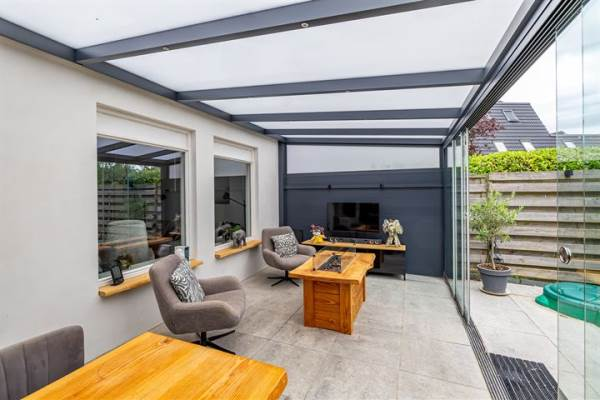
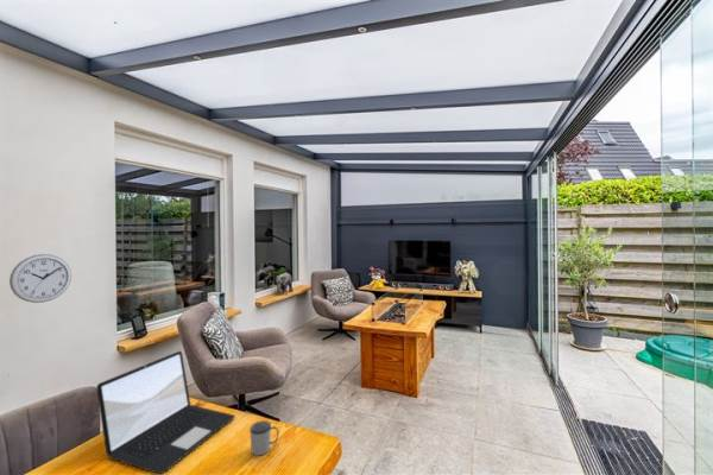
+ laptop (172, 401)
+ mug (264, 436)
+ wall clock (43, 278)
